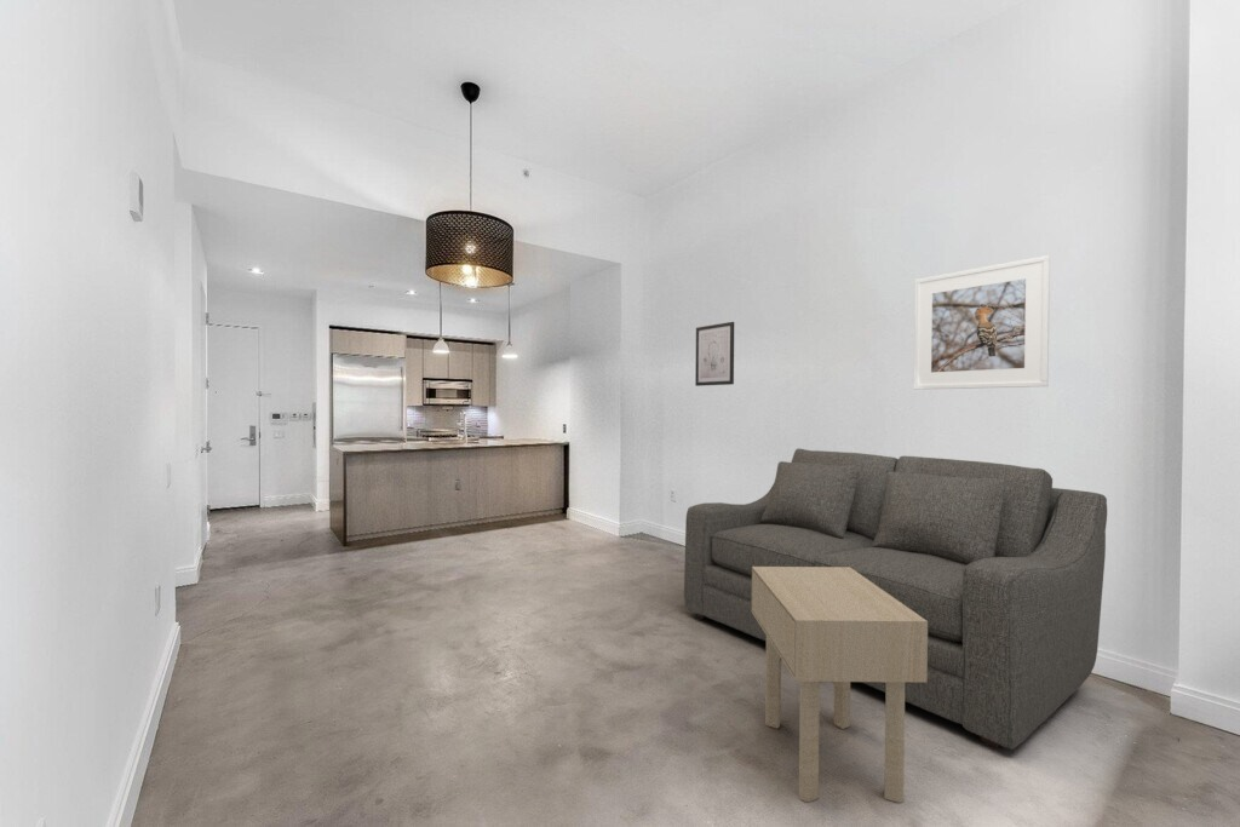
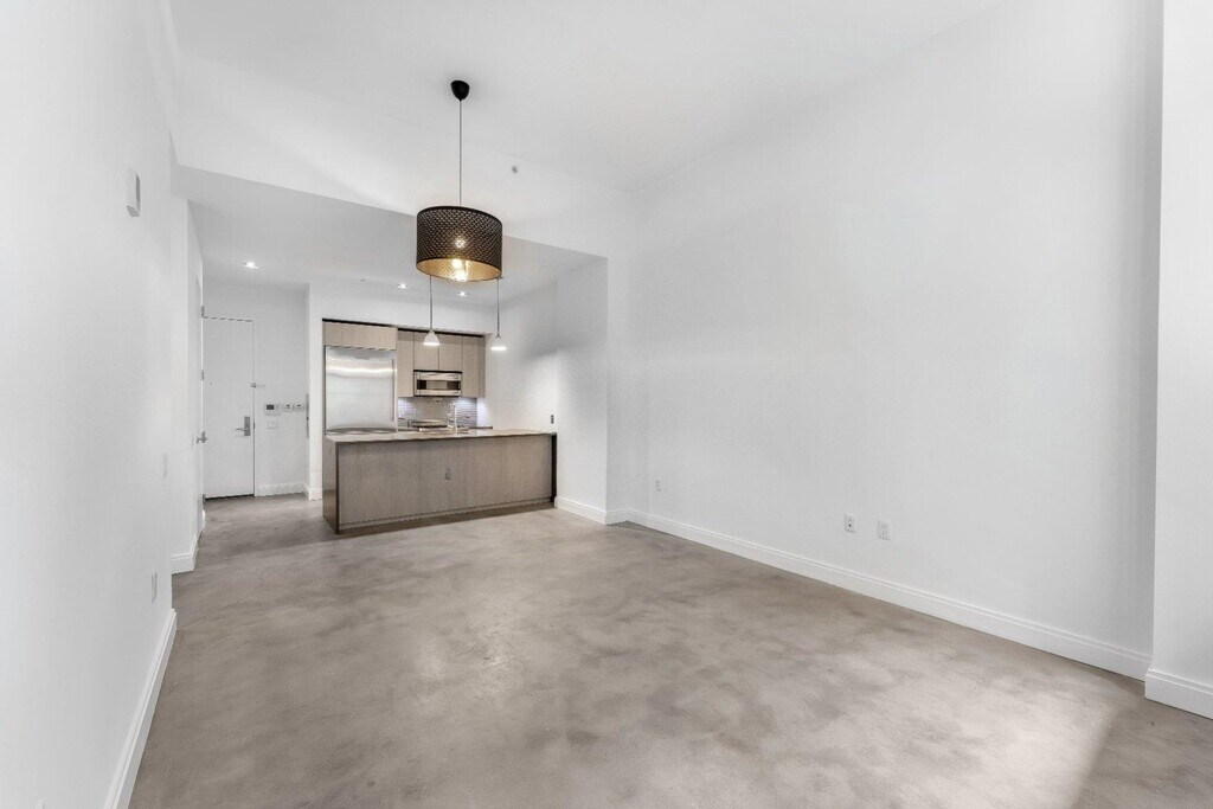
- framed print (976, 328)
- side table (826, 673)
- sofa (867, 550)
- wall art (713, 355)
